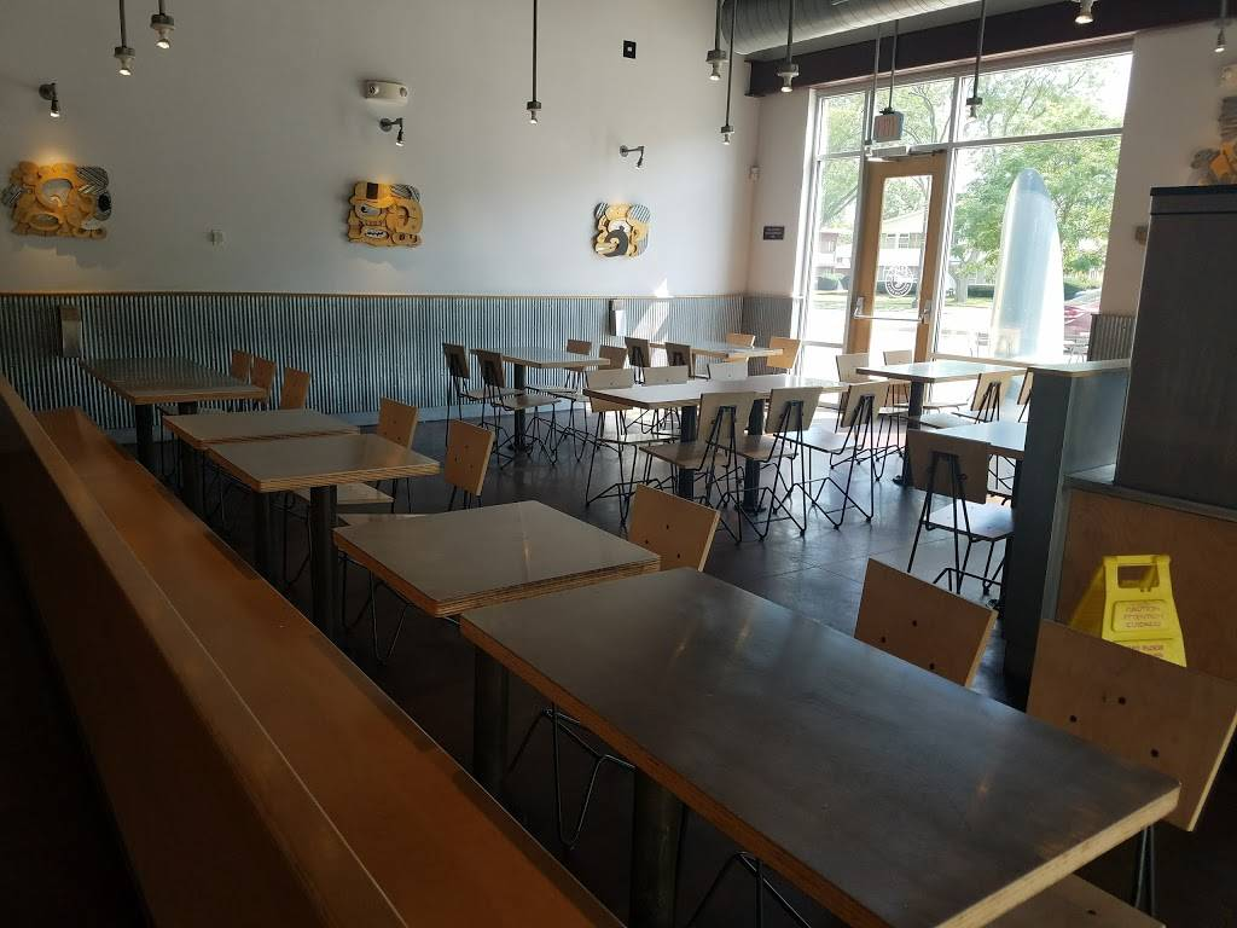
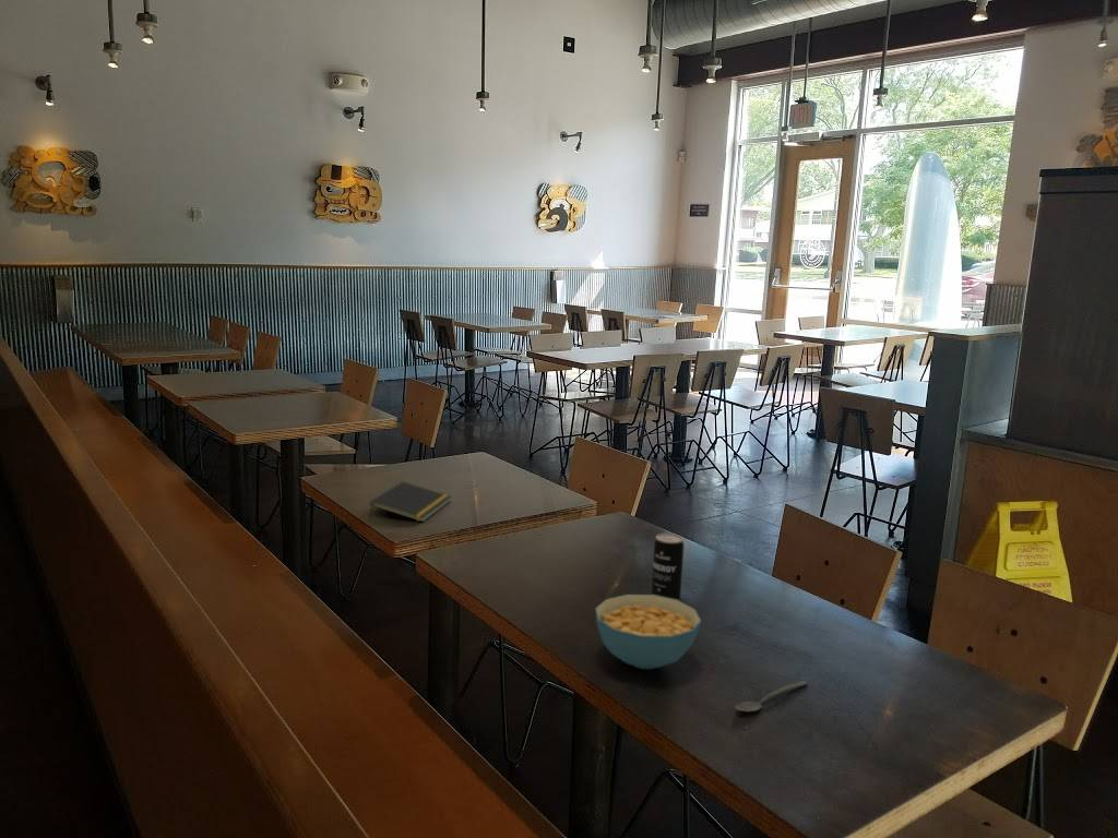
+ spoon (772, 695)
+ cereal bowl (645, 637)
+ beverage can (667, 570)
+ notepad (412, 500)
